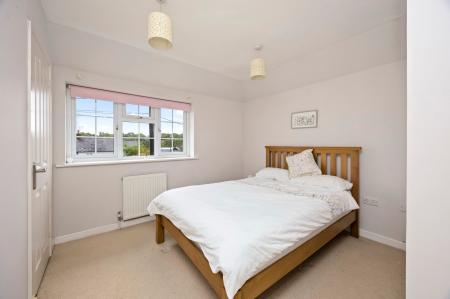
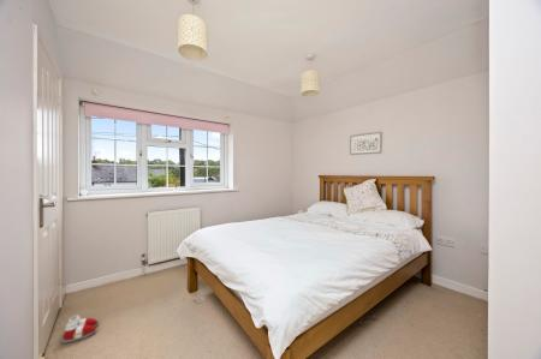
+ slippers (81, 324)
